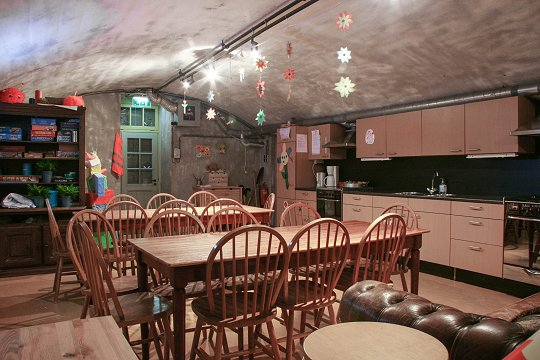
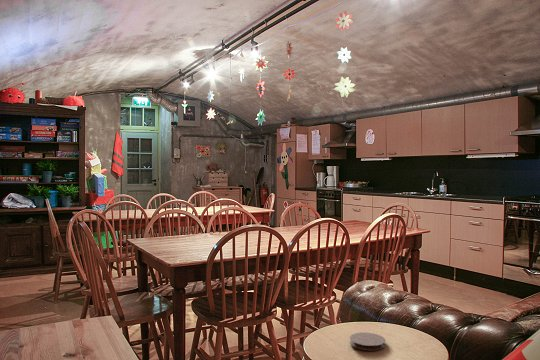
+ coaster (367, 341)
